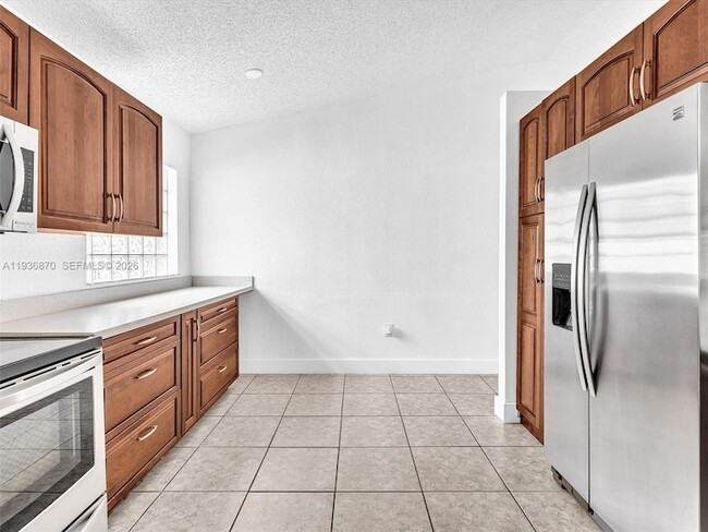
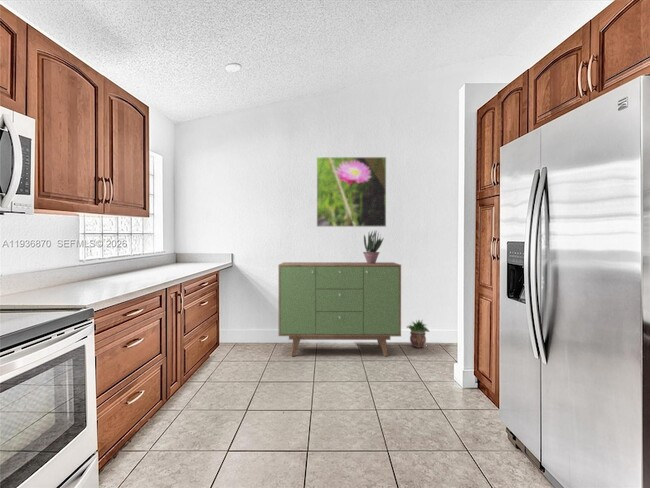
+ potted plant (373, 246)
+ sideboard (339, 307)
+ potted plant (417, 332)
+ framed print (351, 192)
